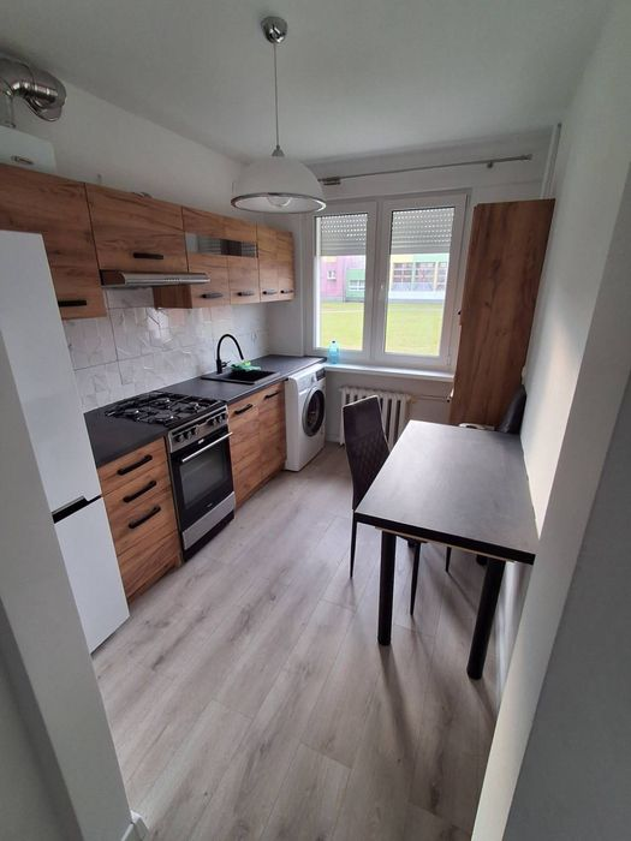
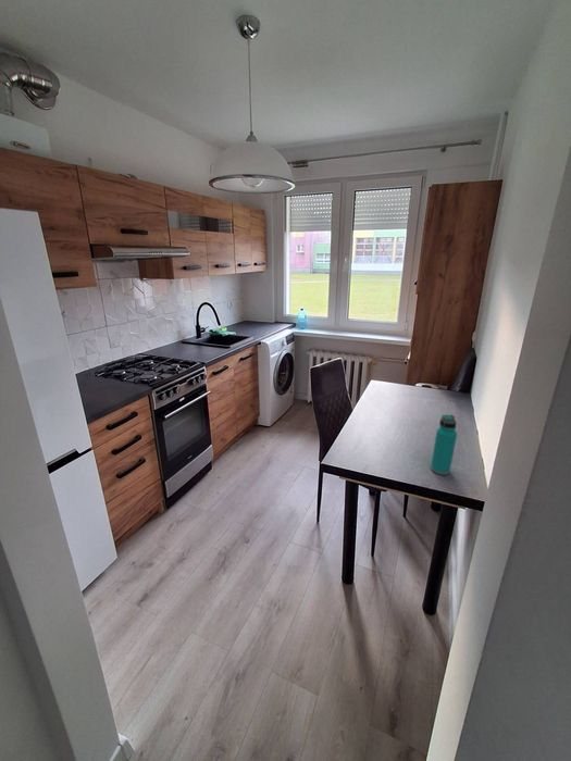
+ water bottle (444, 444)
